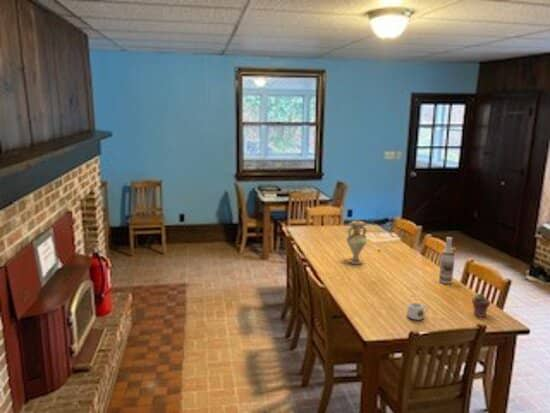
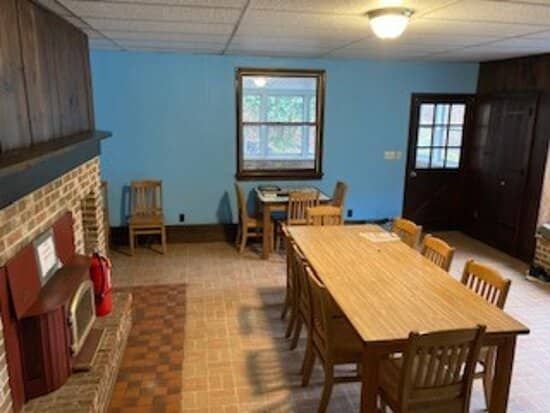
- vase (356, 242)
- mug (418, 310)
- wine bottle (447, 259)
- potted succulent (480, 304)
